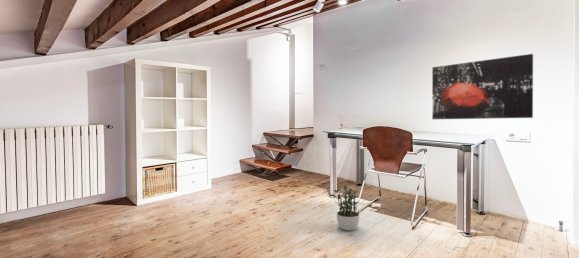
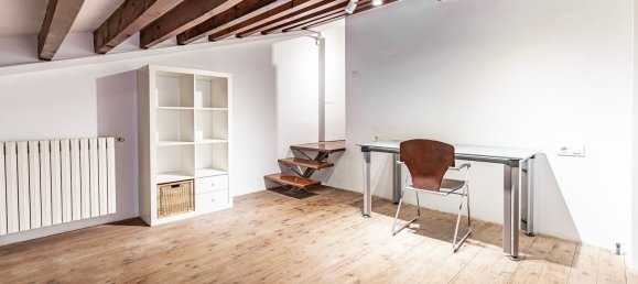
- potted plant (346, 206)
- wall art (477, 90)
